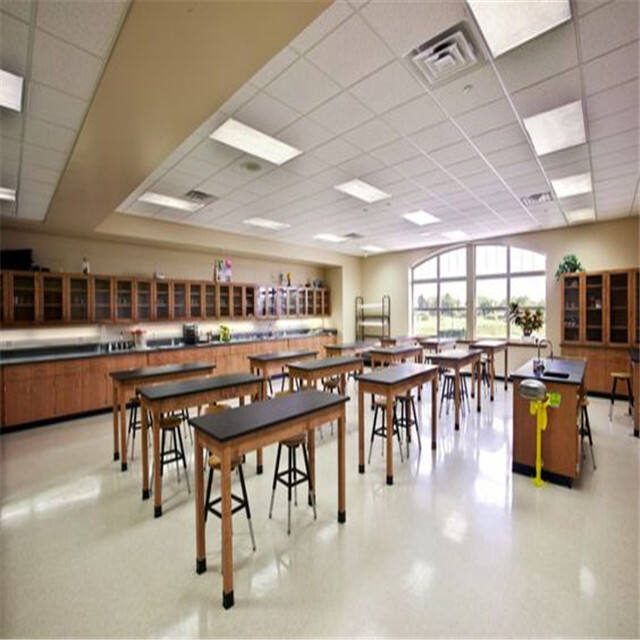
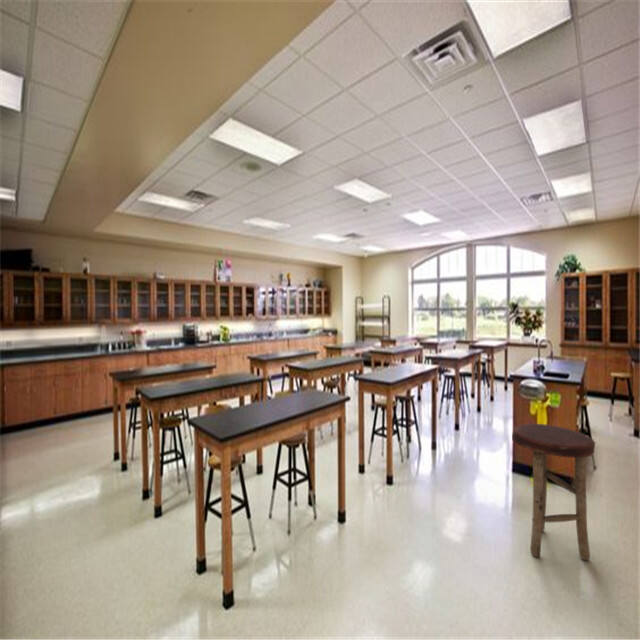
+ stool (546, 490)
